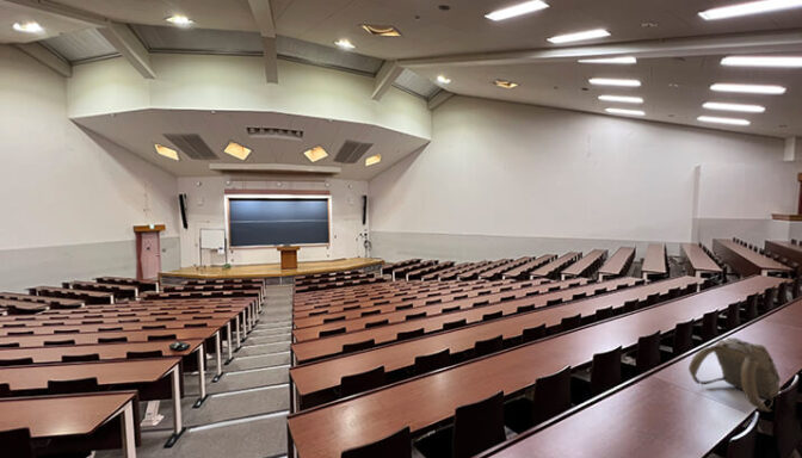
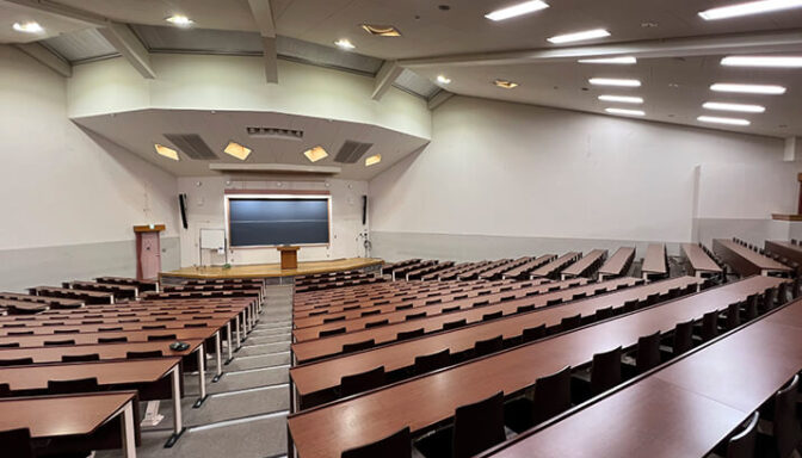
- backpack (741, 369)
